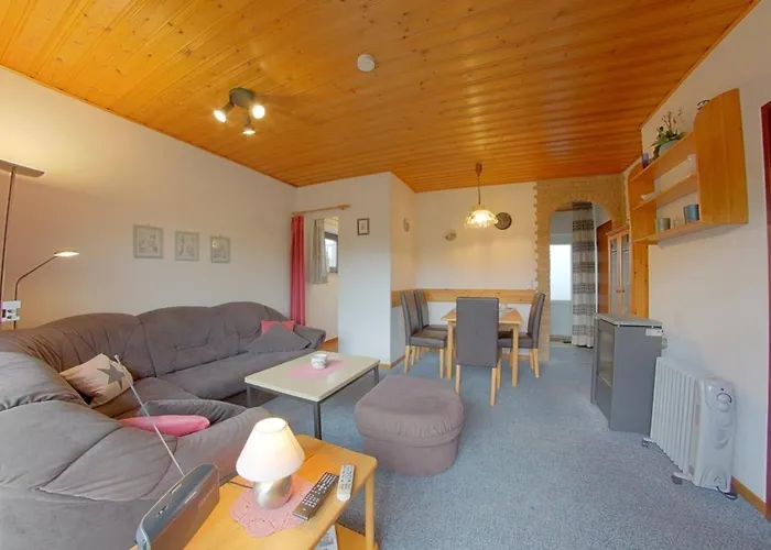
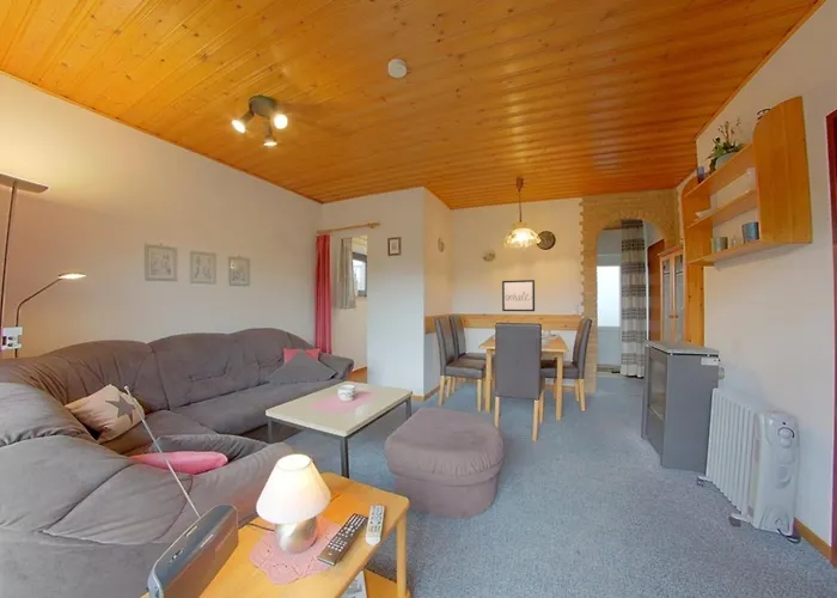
+ wall art (518, 295)
